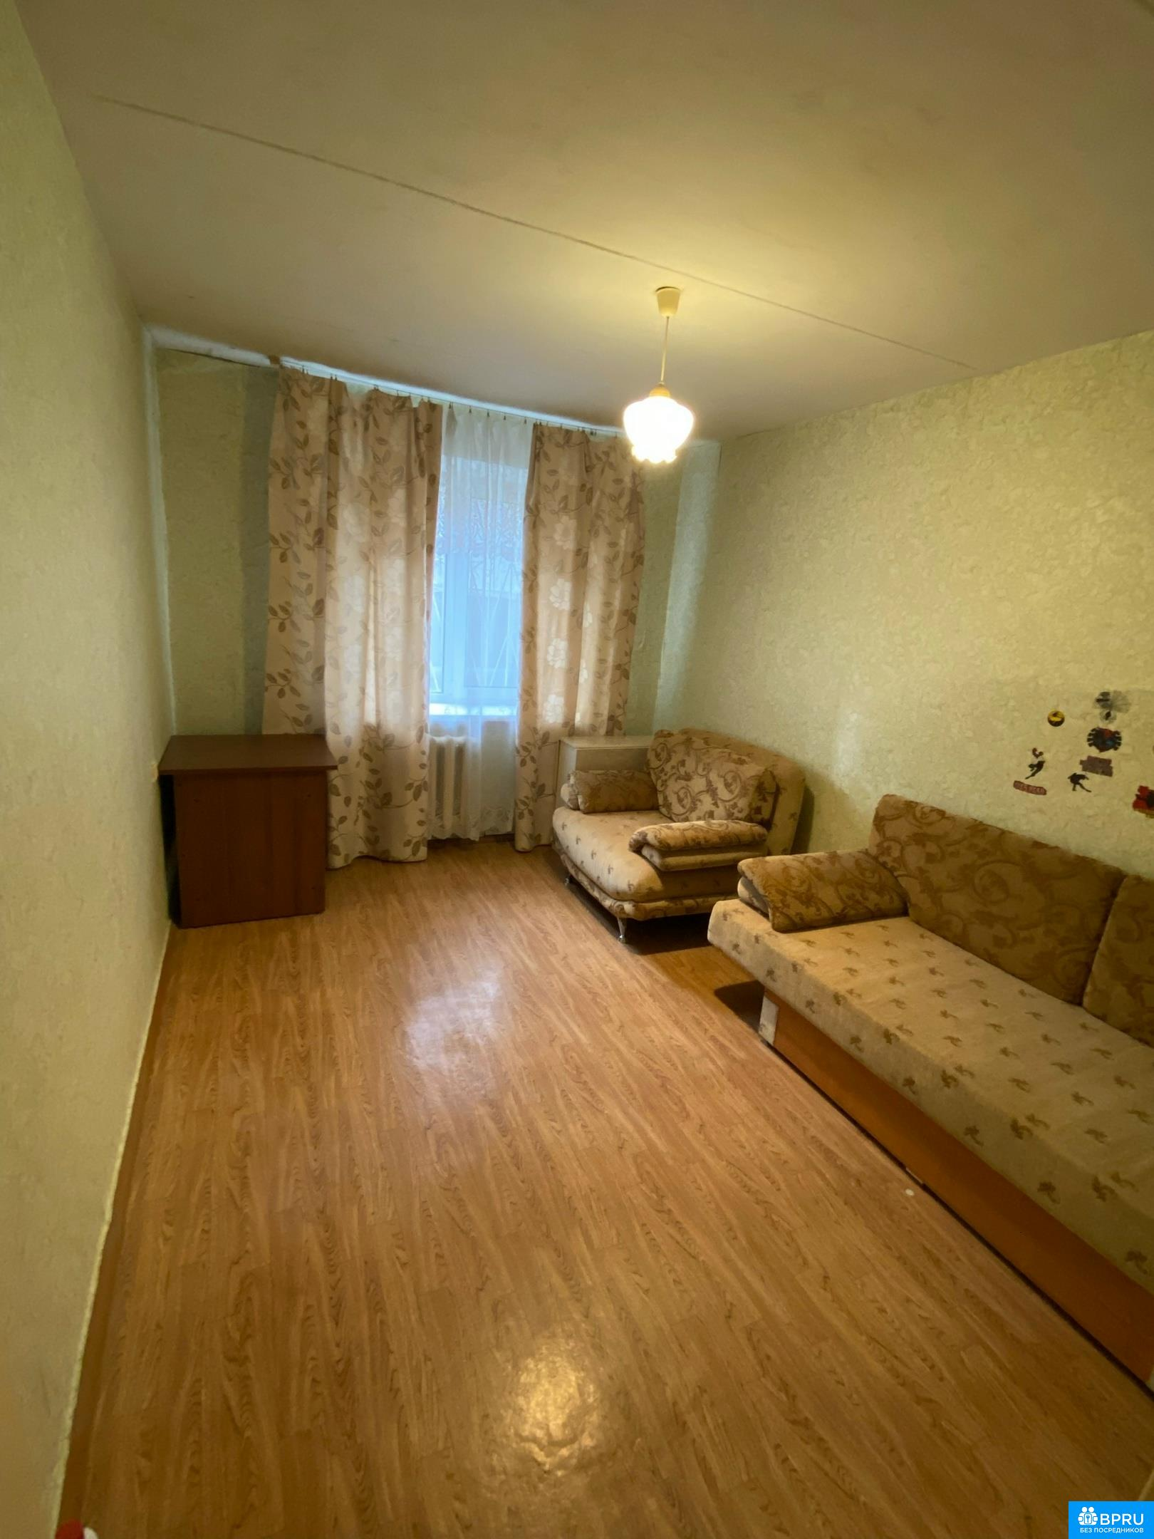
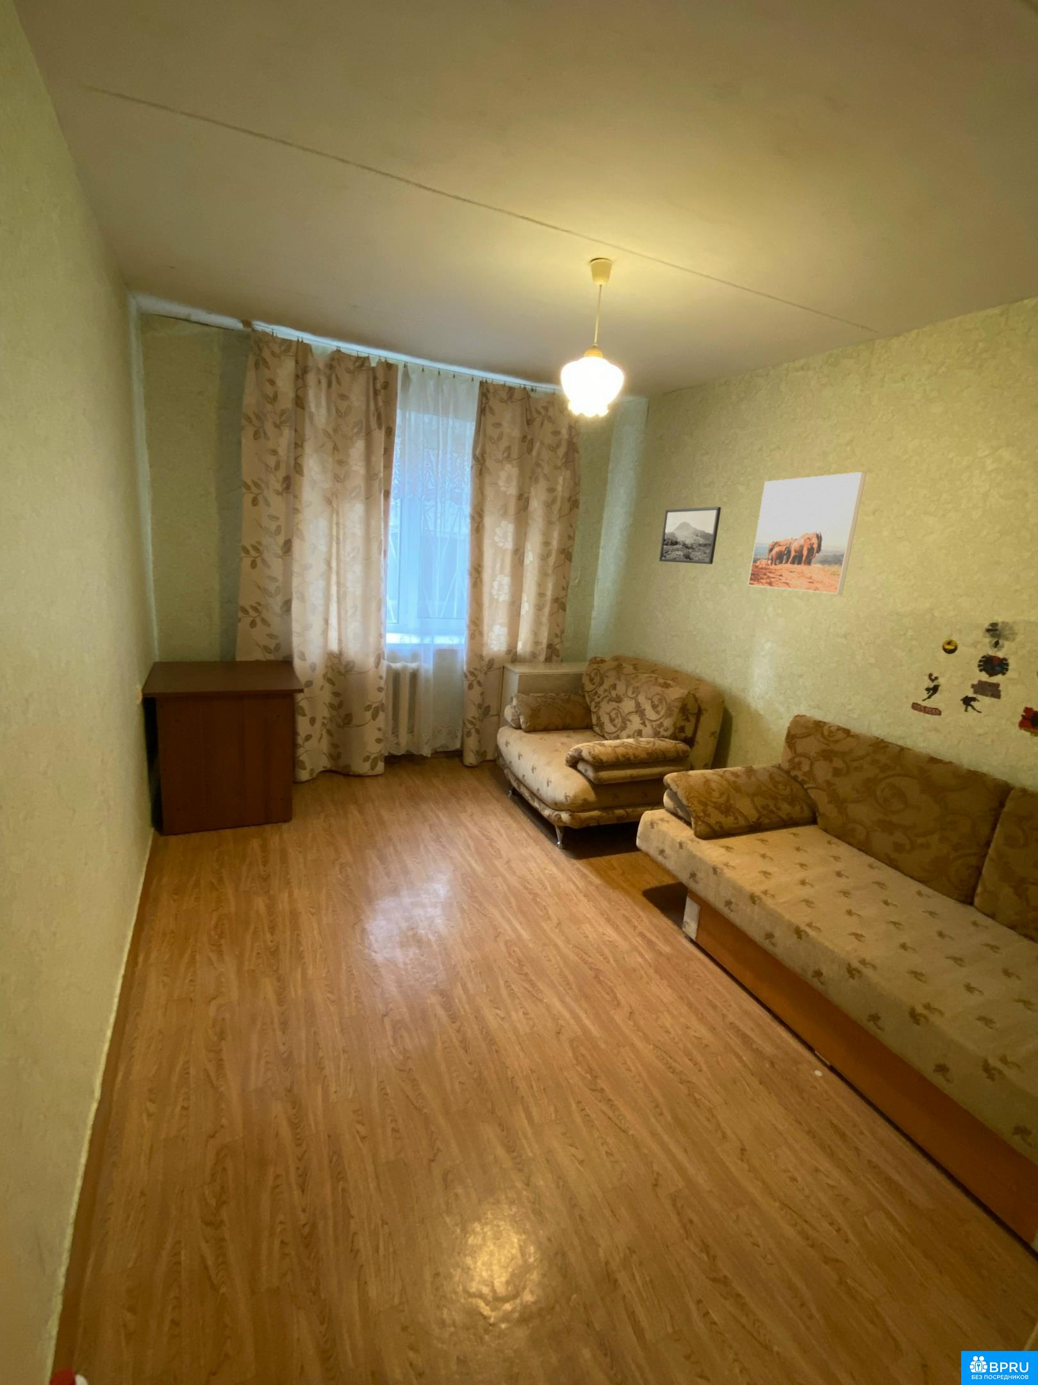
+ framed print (688, 535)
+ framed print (801, 534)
